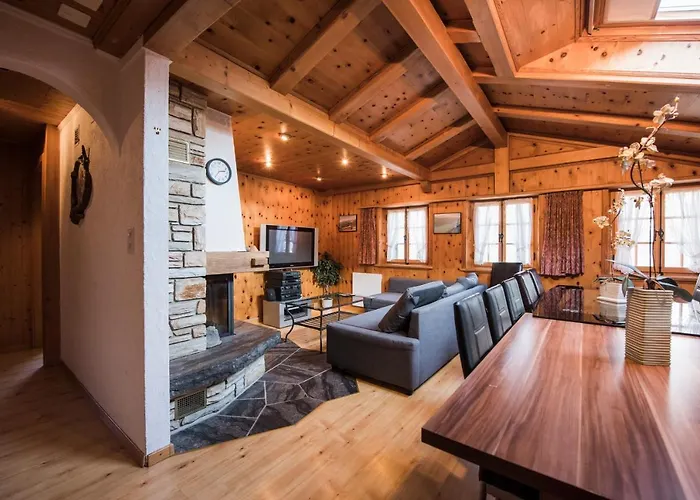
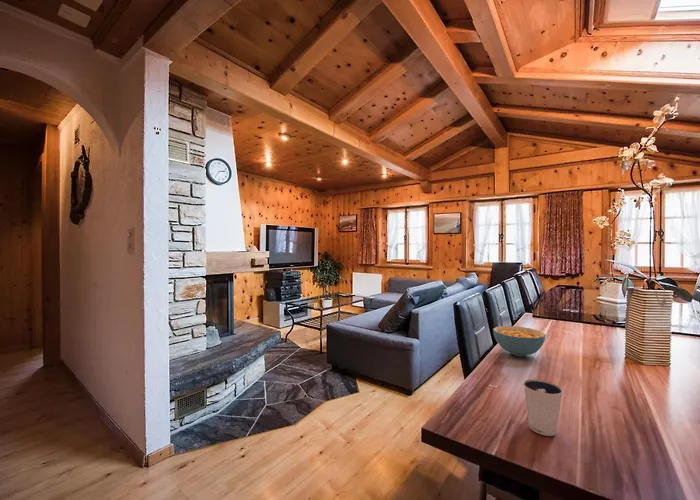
+ dixie cup (542, 408)
+ cereal bowl (518, 342)
